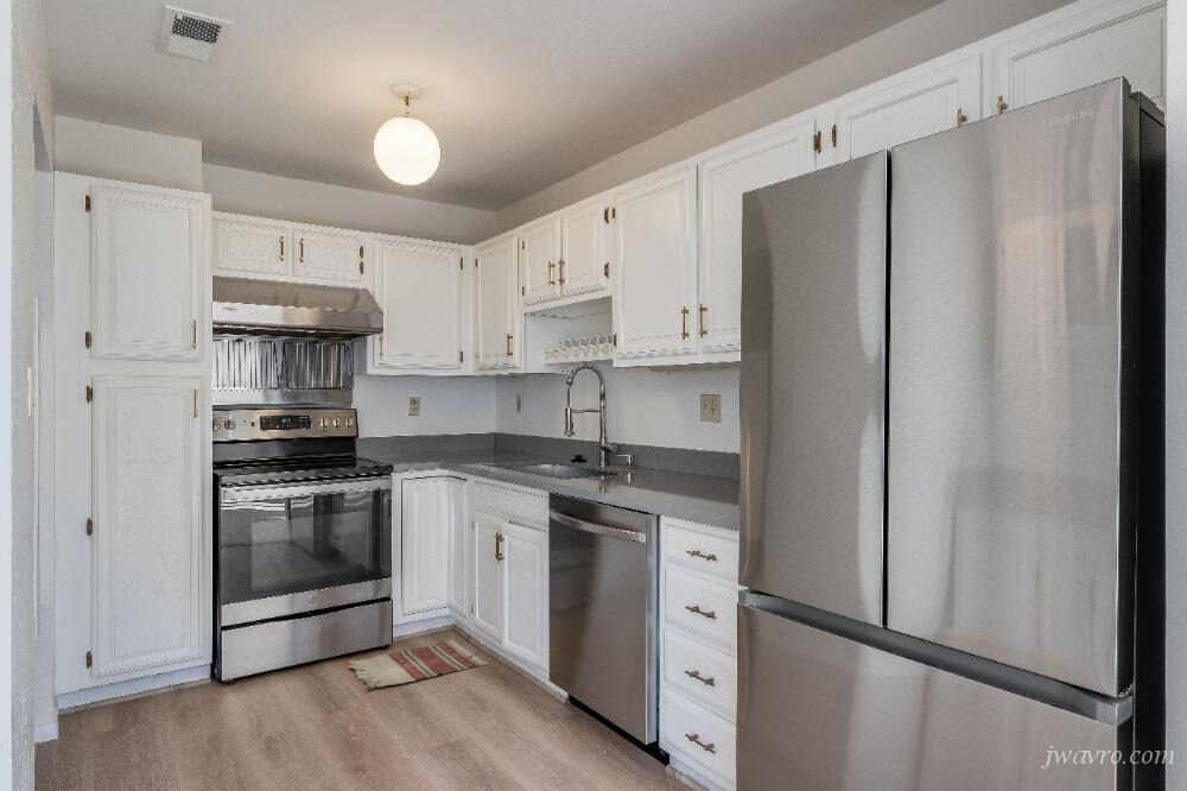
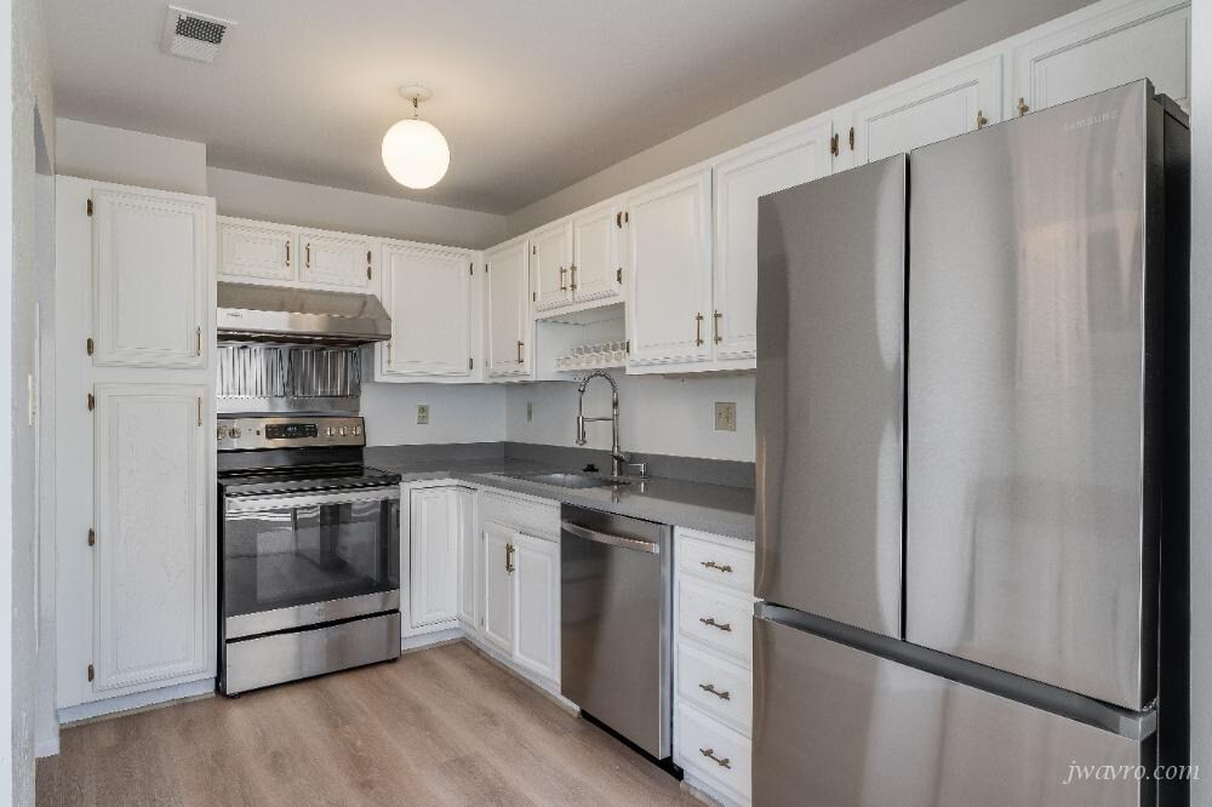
- rug (414, 662)
